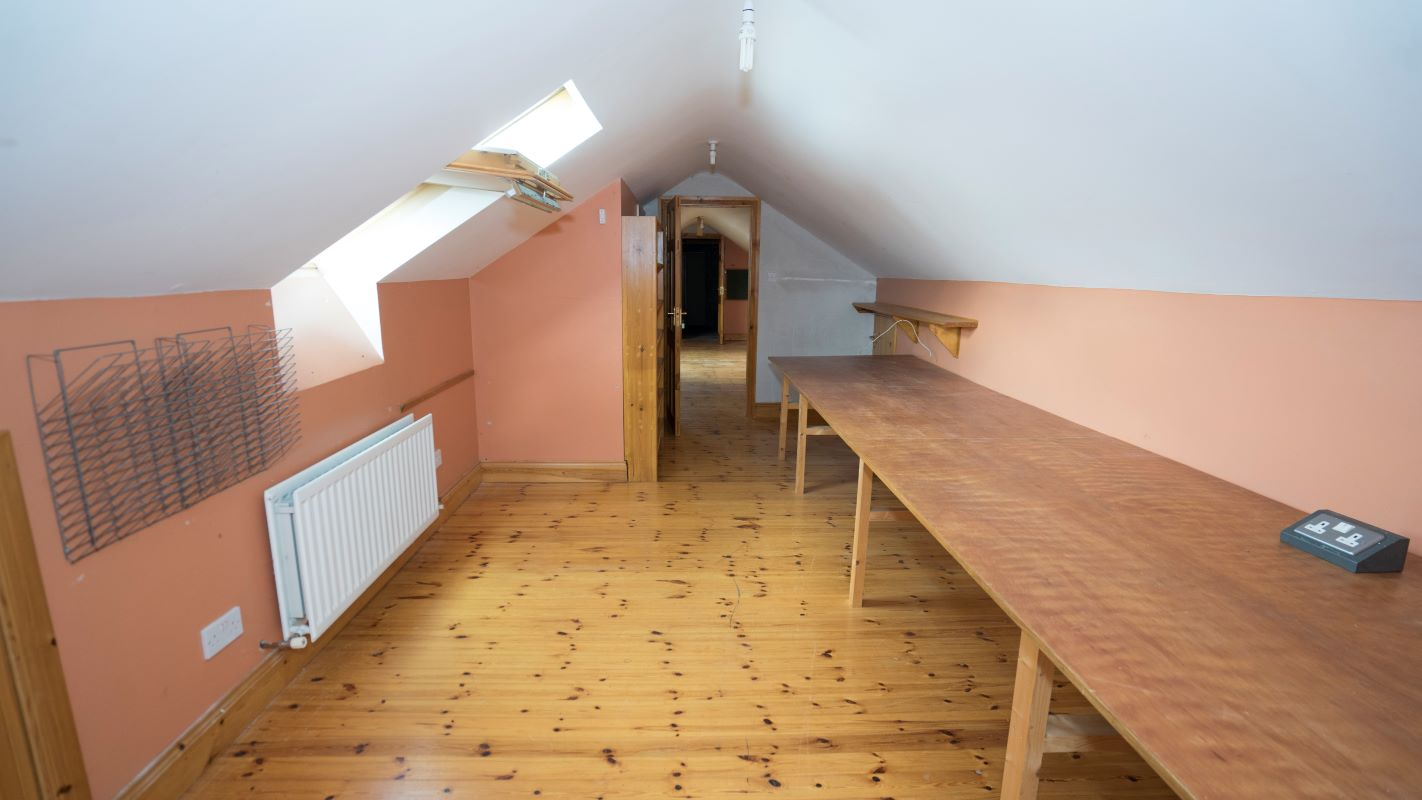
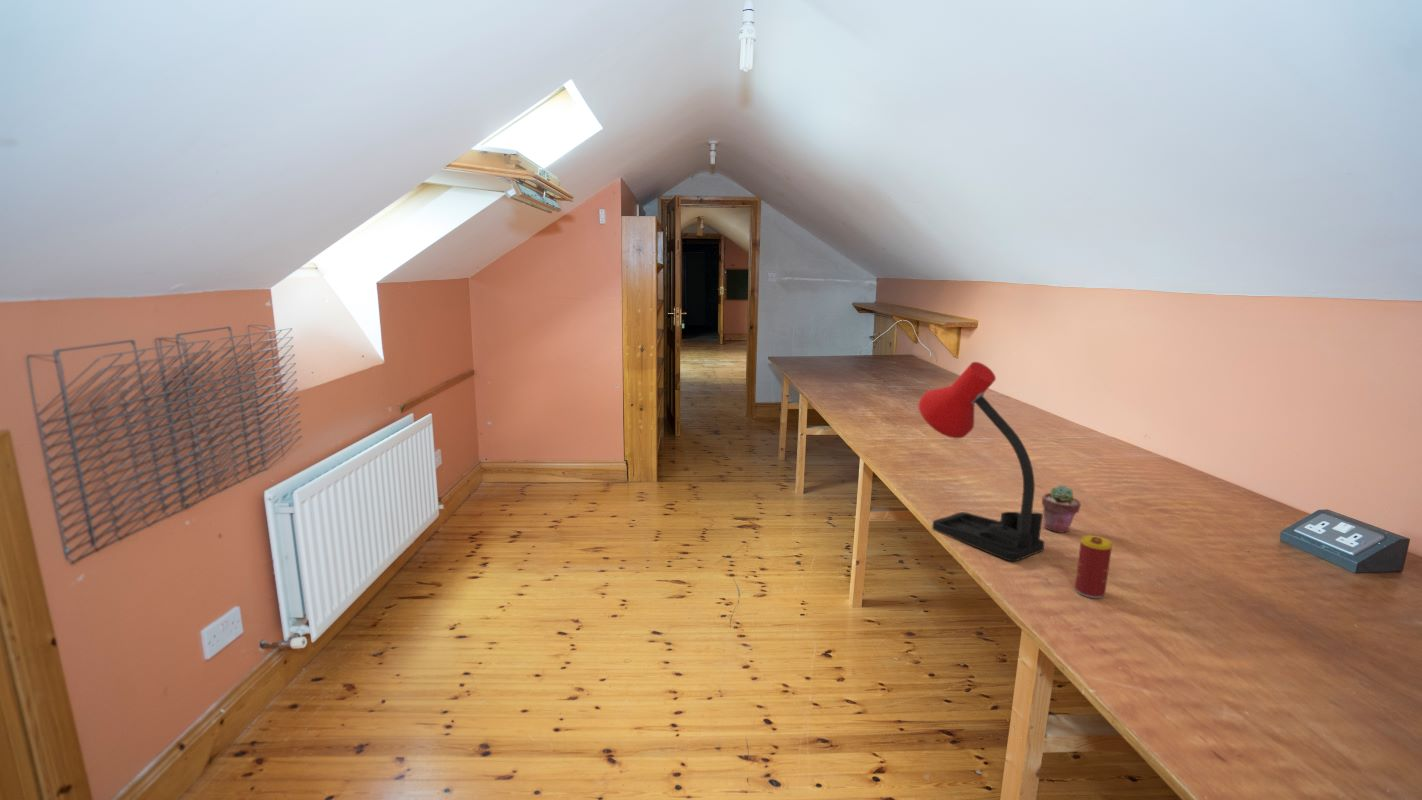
+ beverage can (1093, 566)
+ desk lamp (965, 435)
+ potted succulent (1060, 507)
